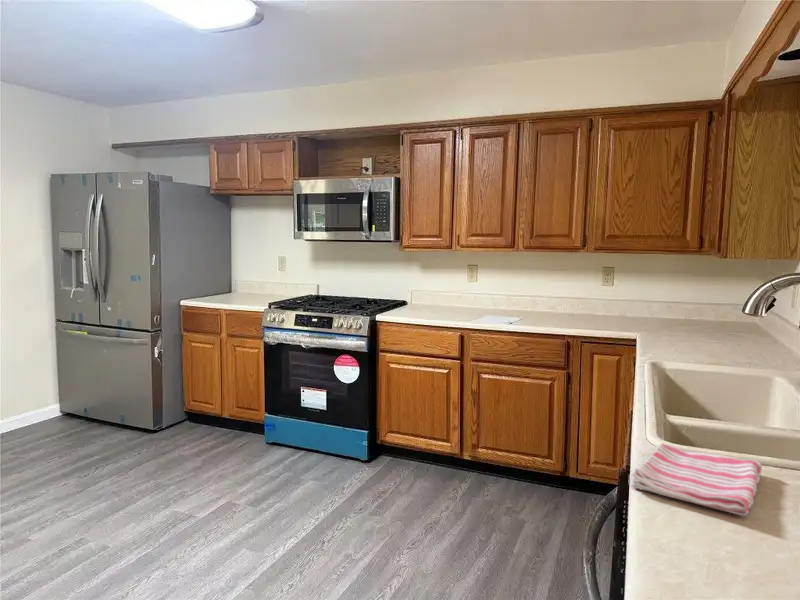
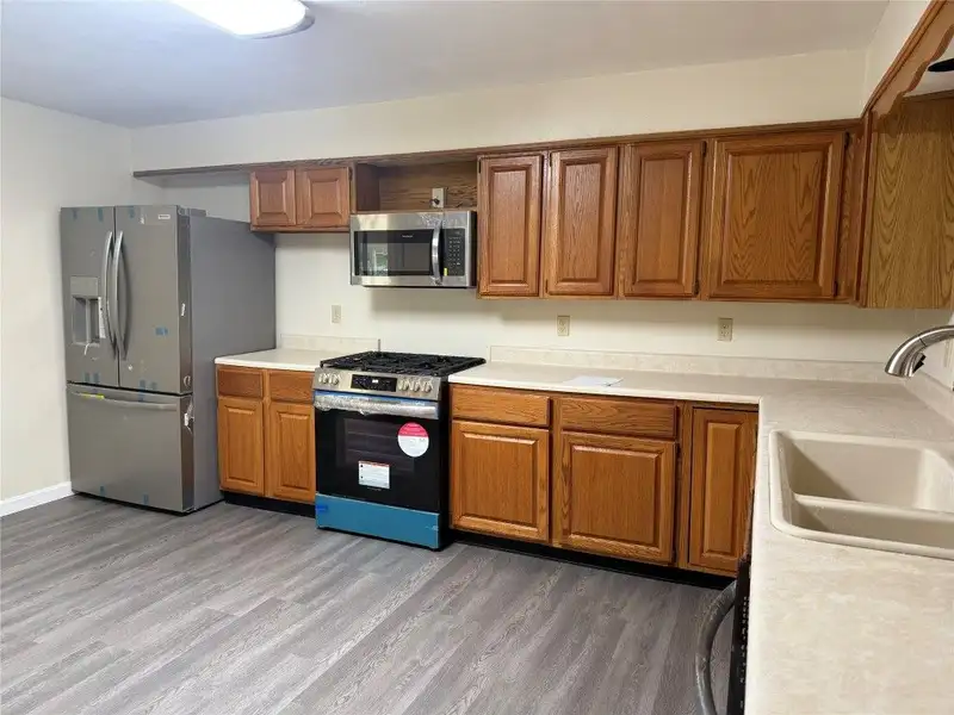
- dish towel (699, 471)
